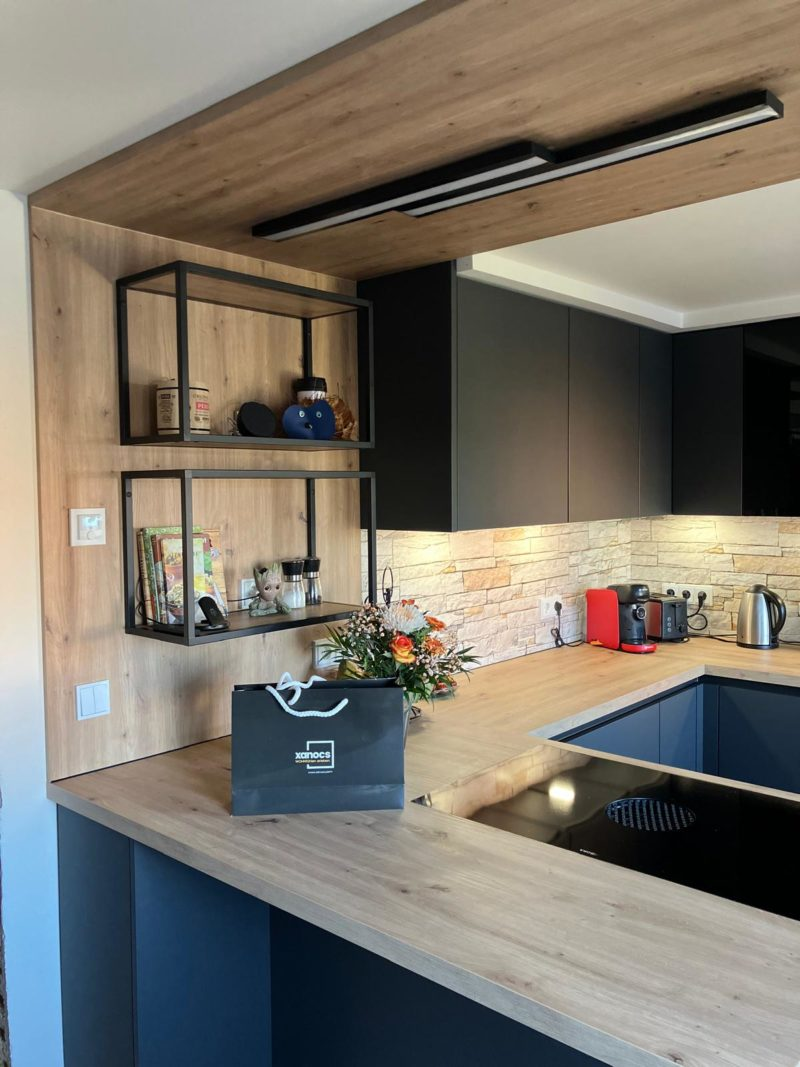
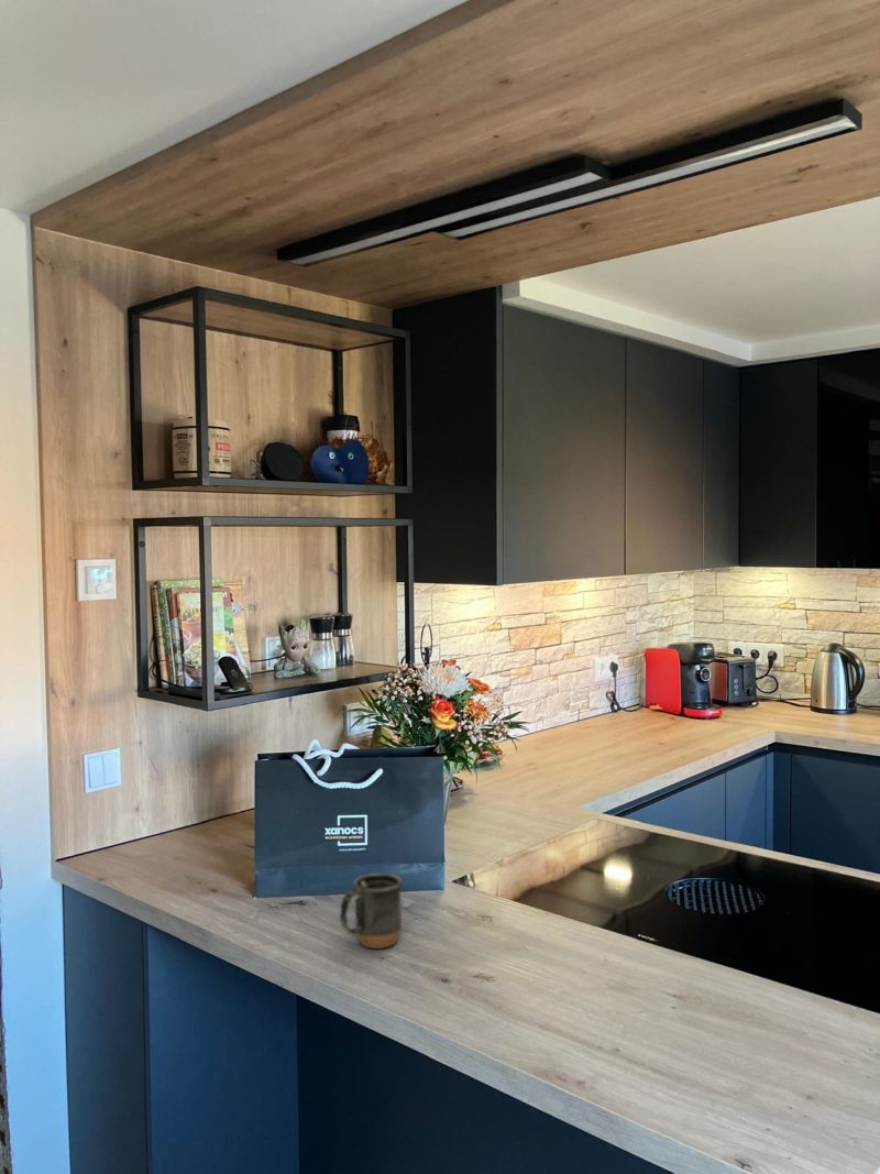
+ mug (369, 909)
